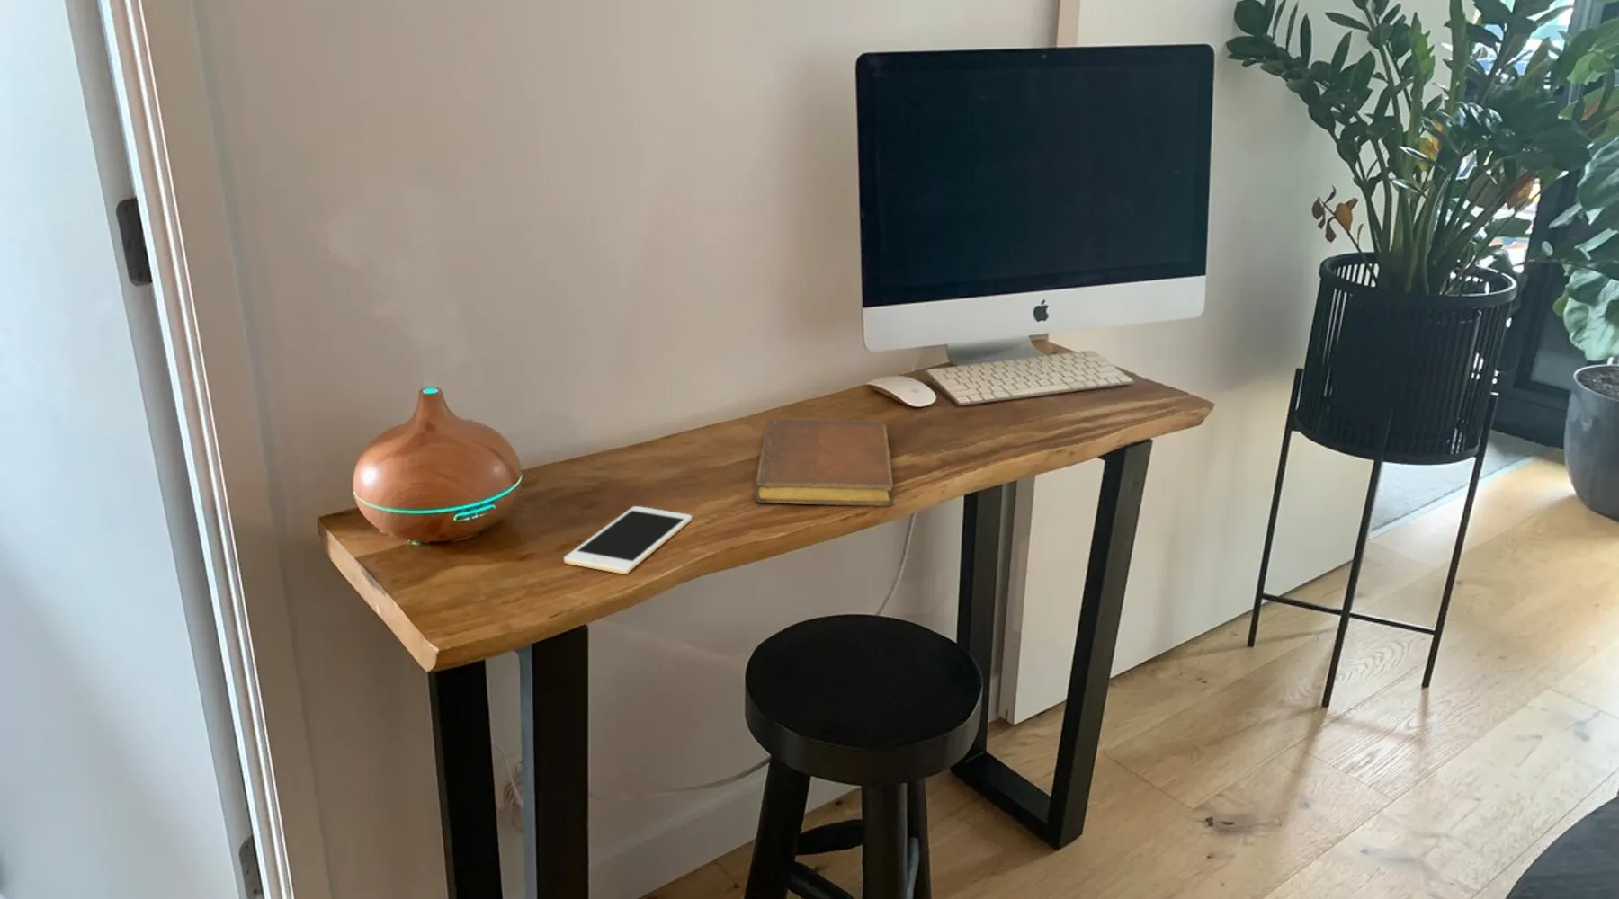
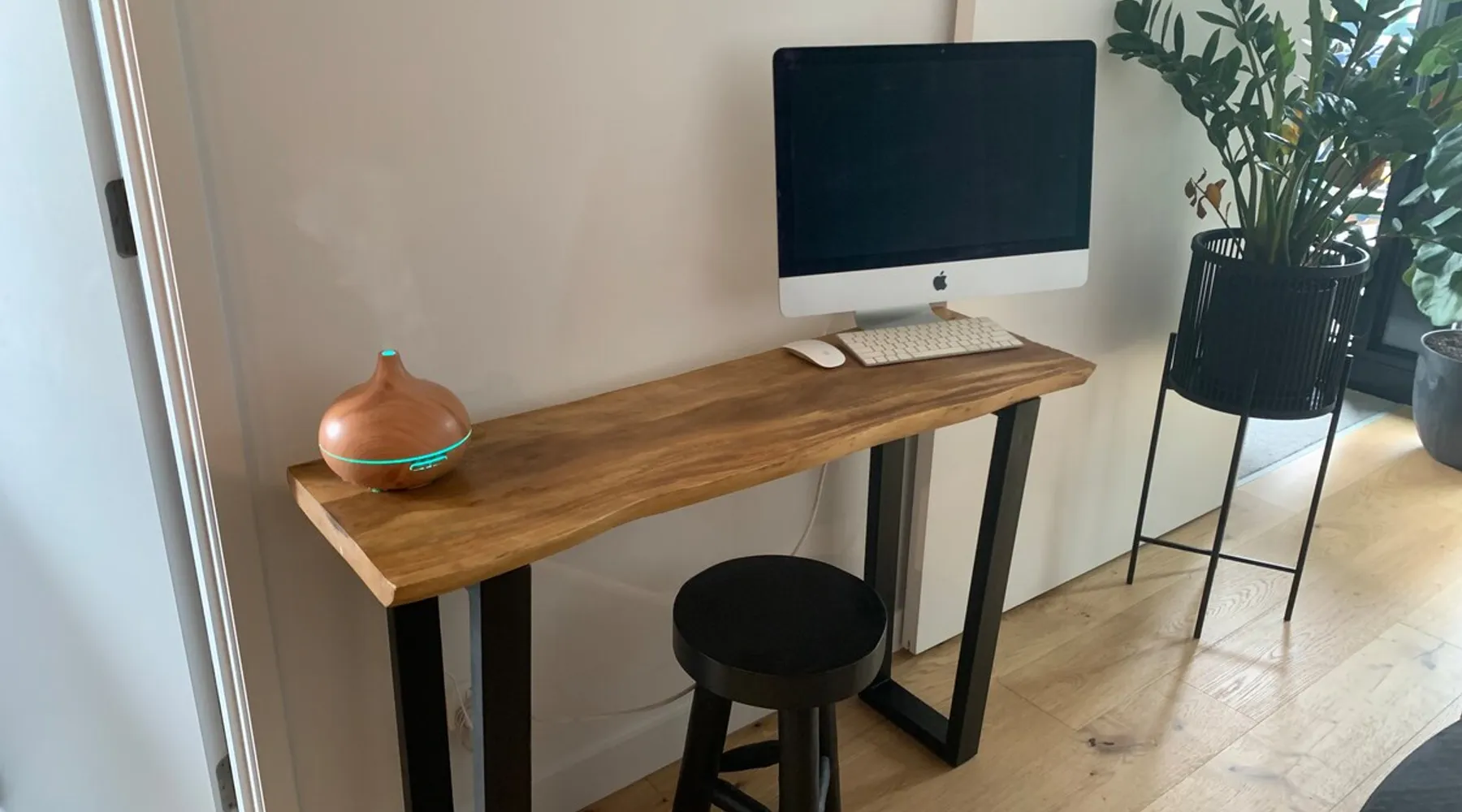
- cell phone (630, 538)
- notebook (824, 458)
